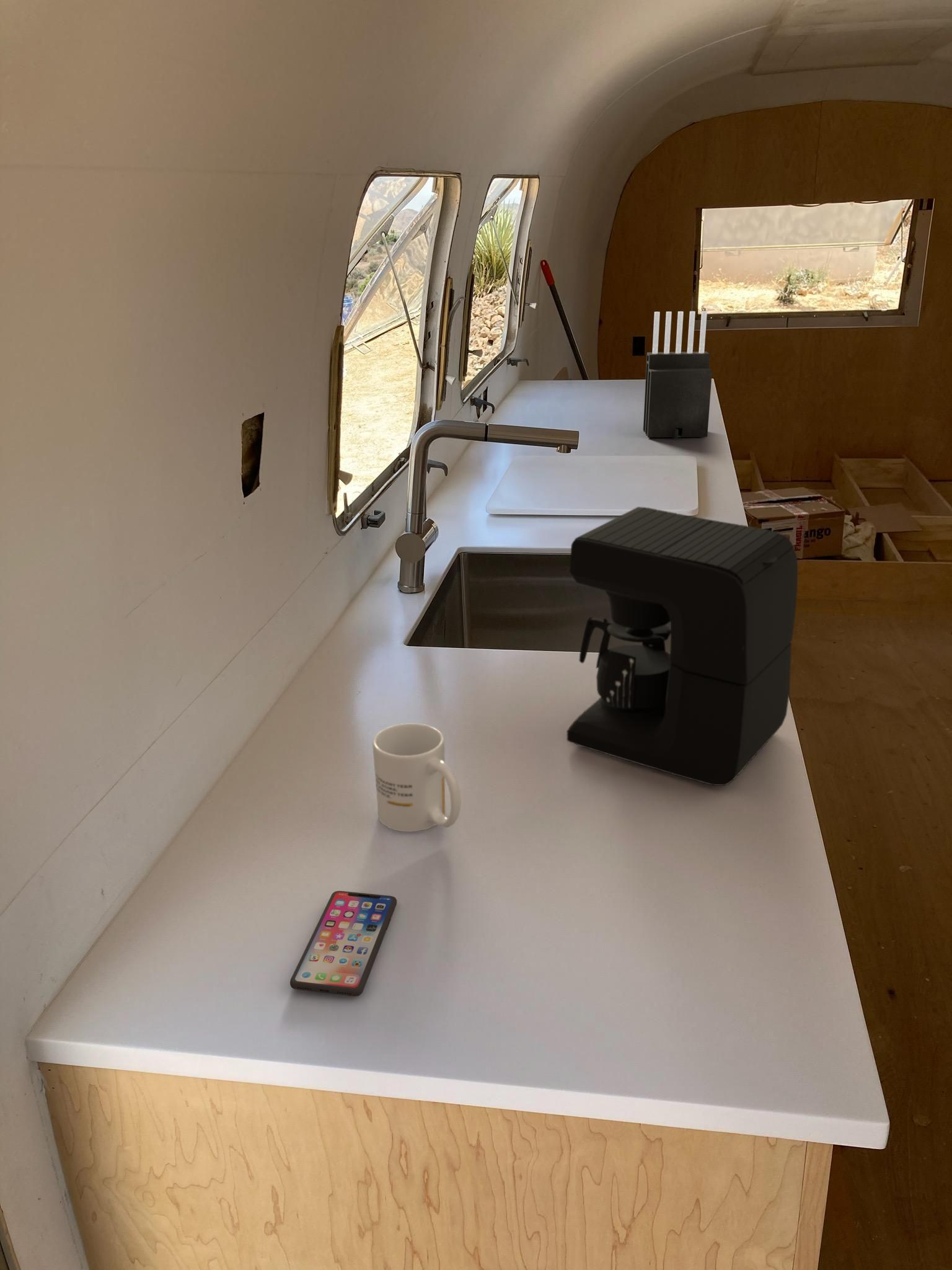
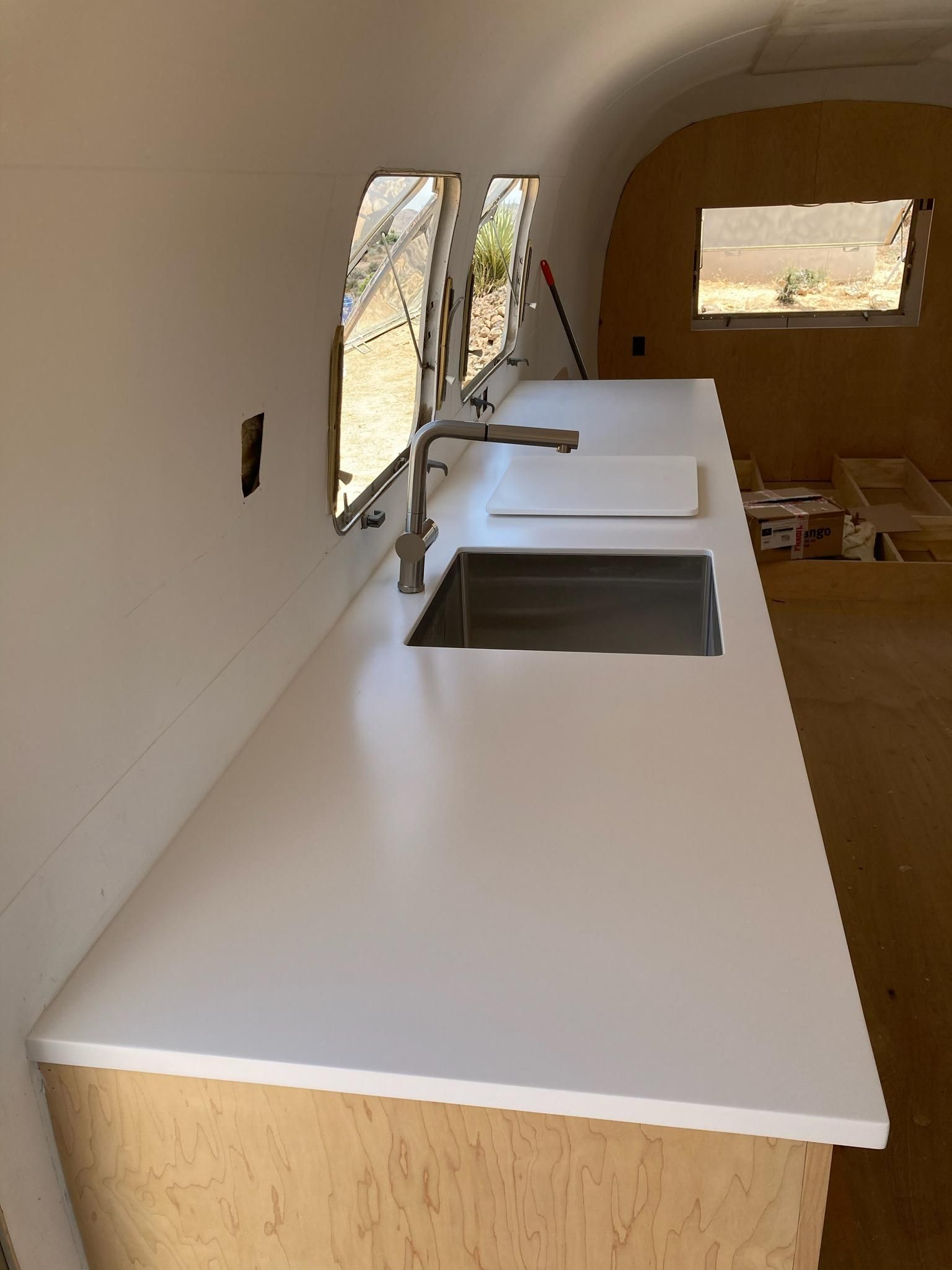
- smartphone (346, 939)
- knife block (679, 375)
- mug (422, 779)
- coffee maker (672, 637)
